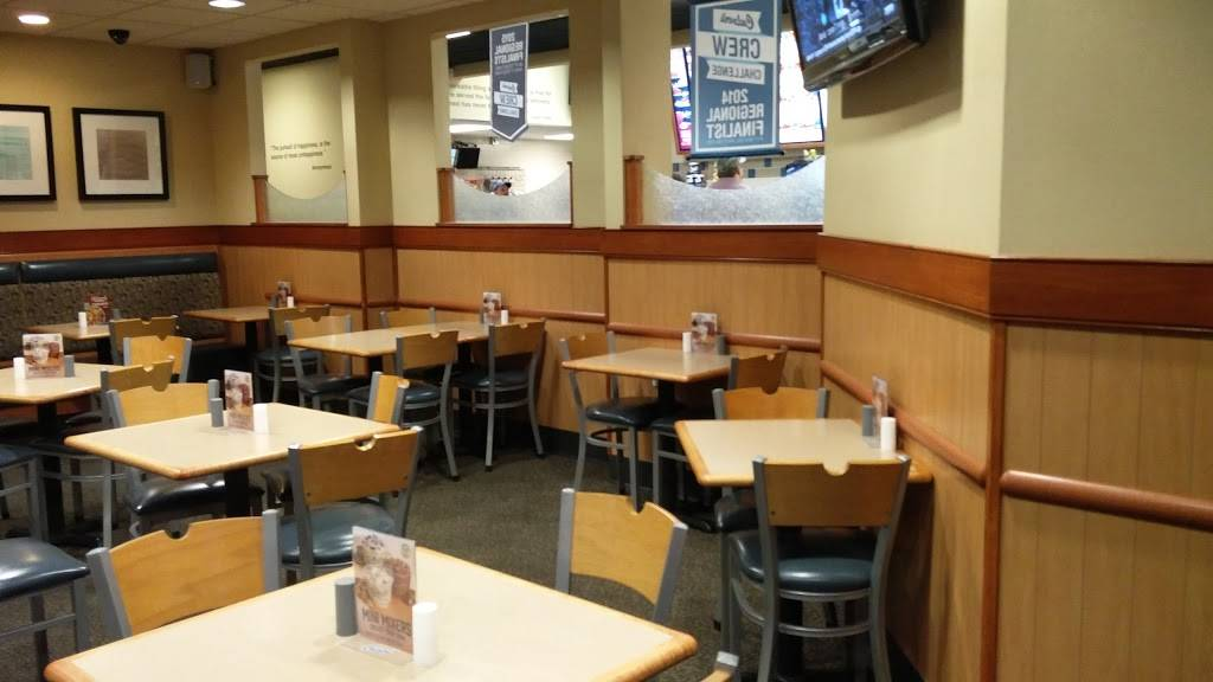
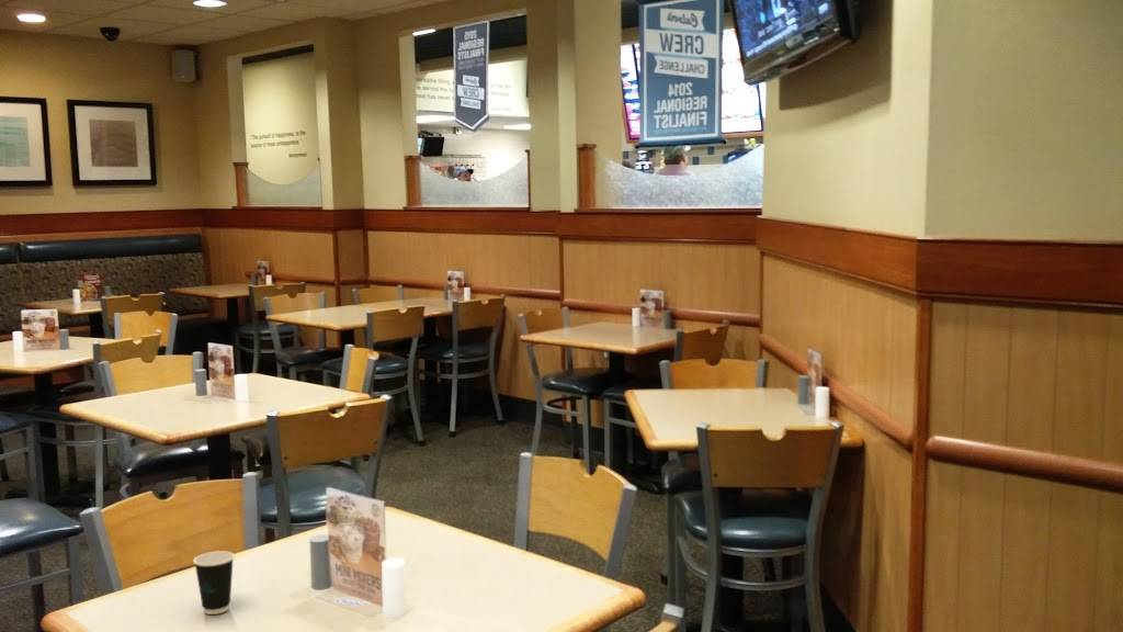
+ dixie cup (215, 583)
